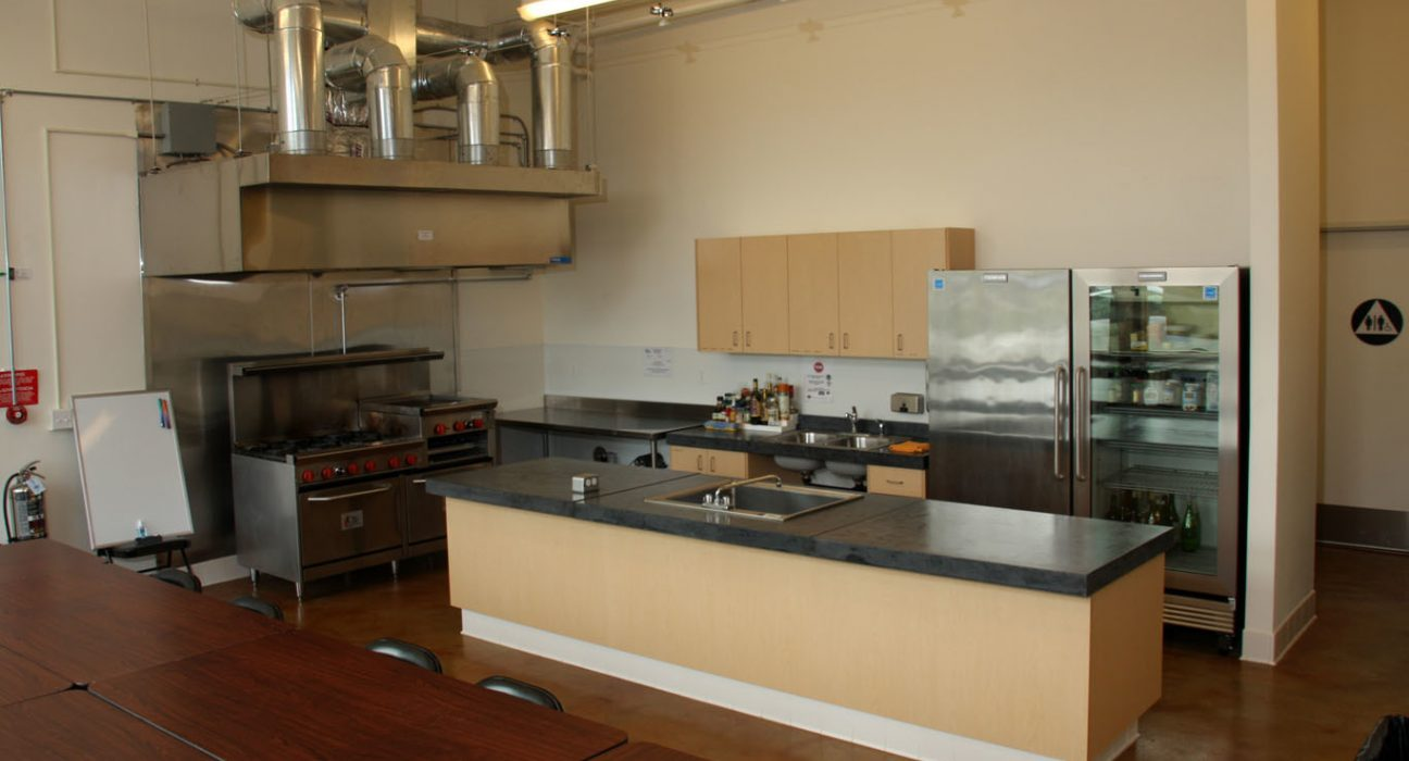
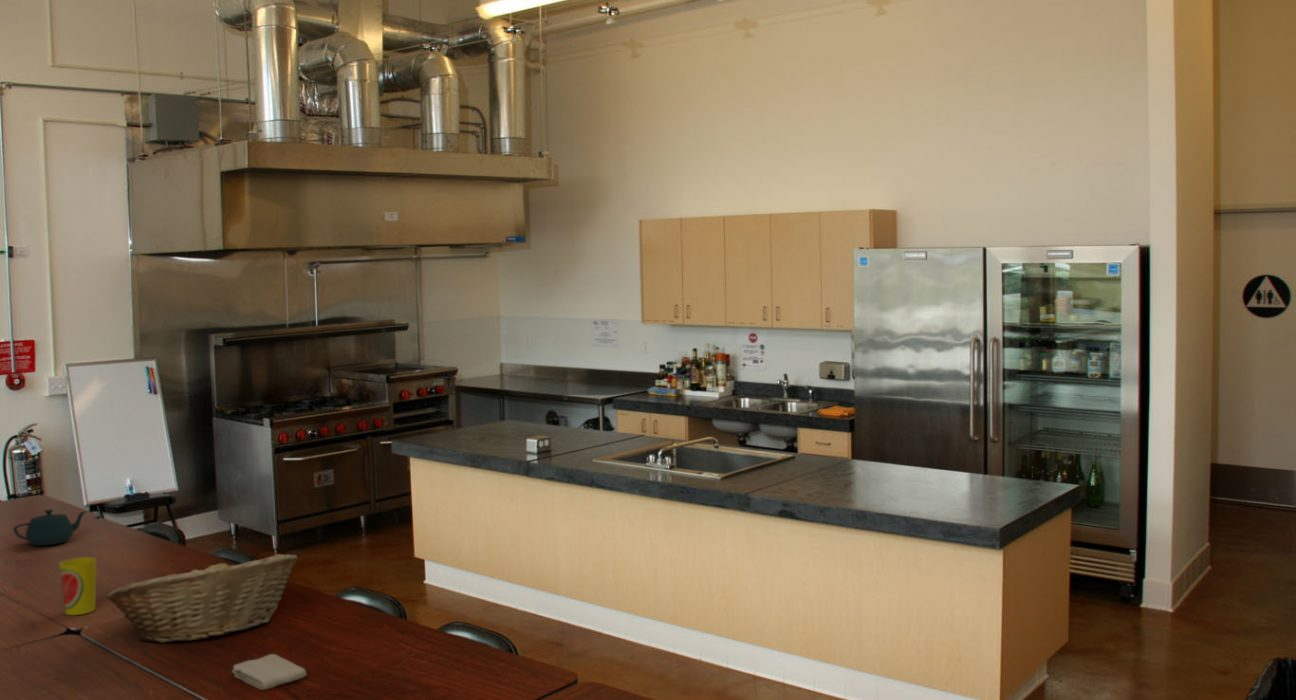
+ teapot (51, 526)
+ washcloth (268, 670)
+ fruit basket (206, 590)
+ cup (79, 586)
